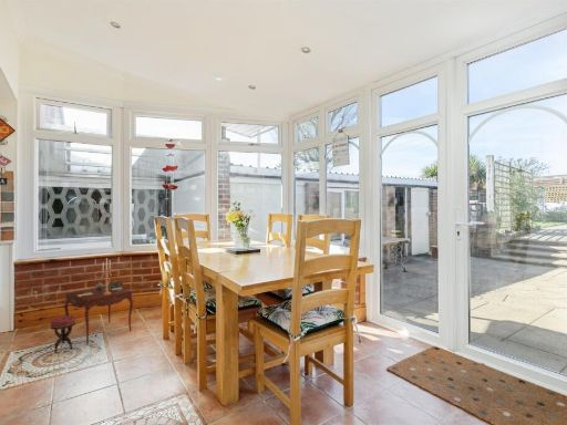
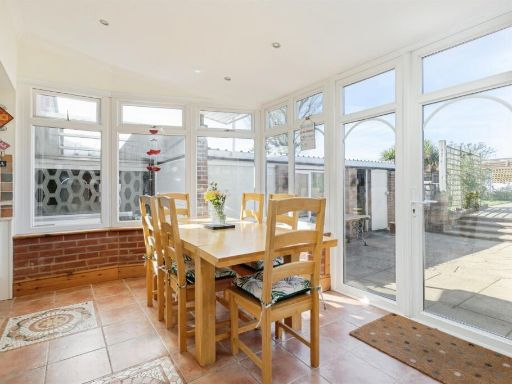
- side table (86, 298)
